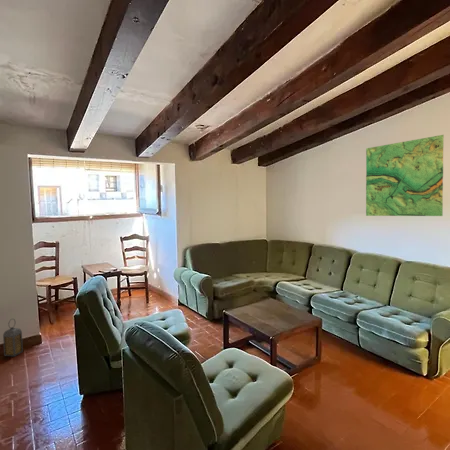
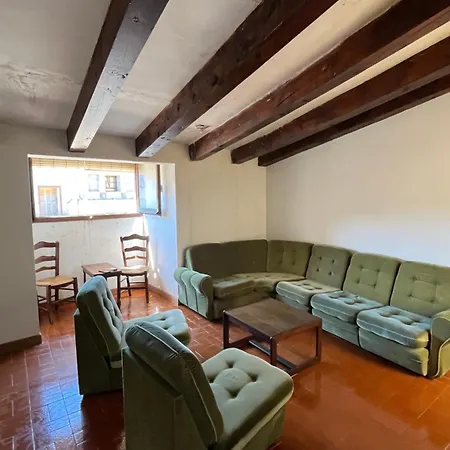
- lantern (12, 336)
- map (400, 179)
